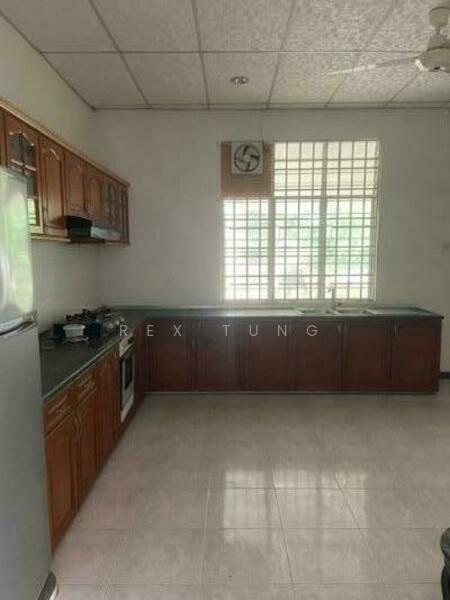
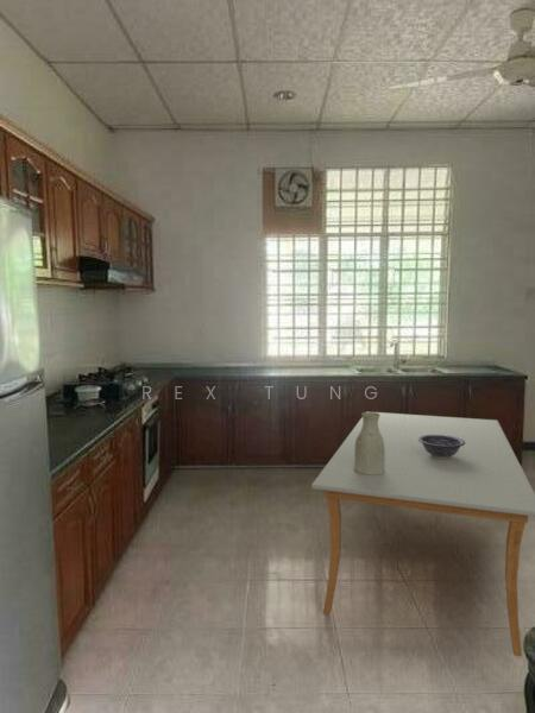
+ decorative bowl (441, 447)
+ dining table (423, 498)
+ ceramic pitcher (370, 440)
